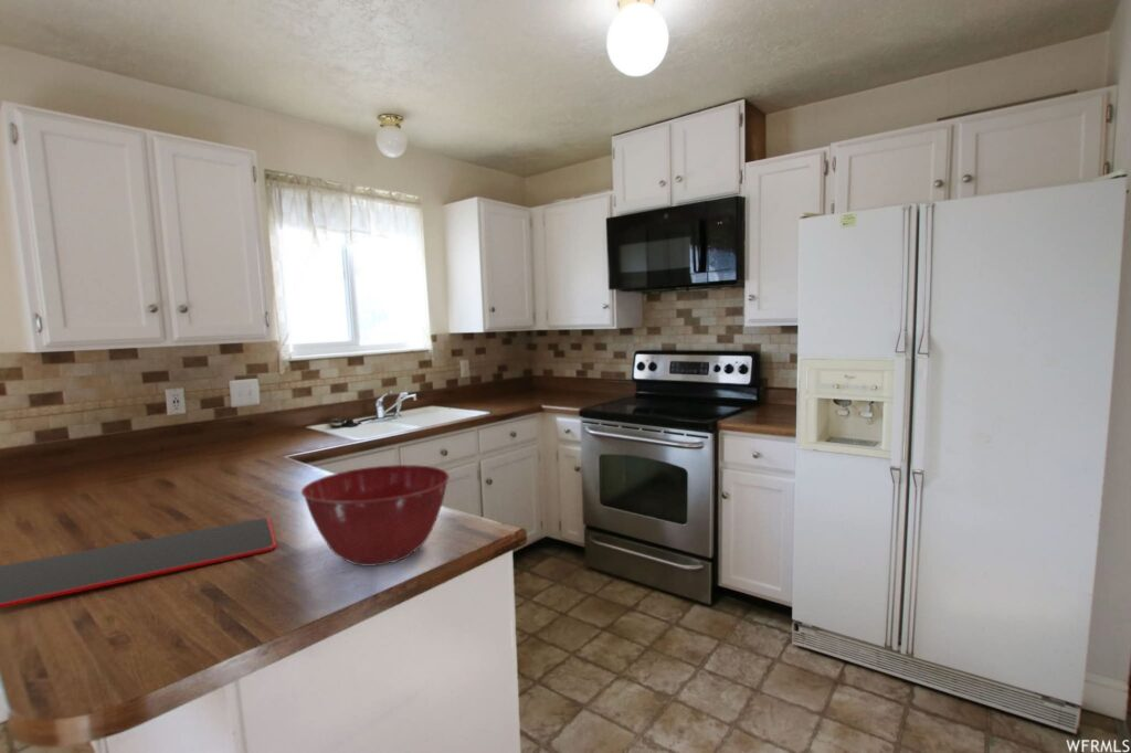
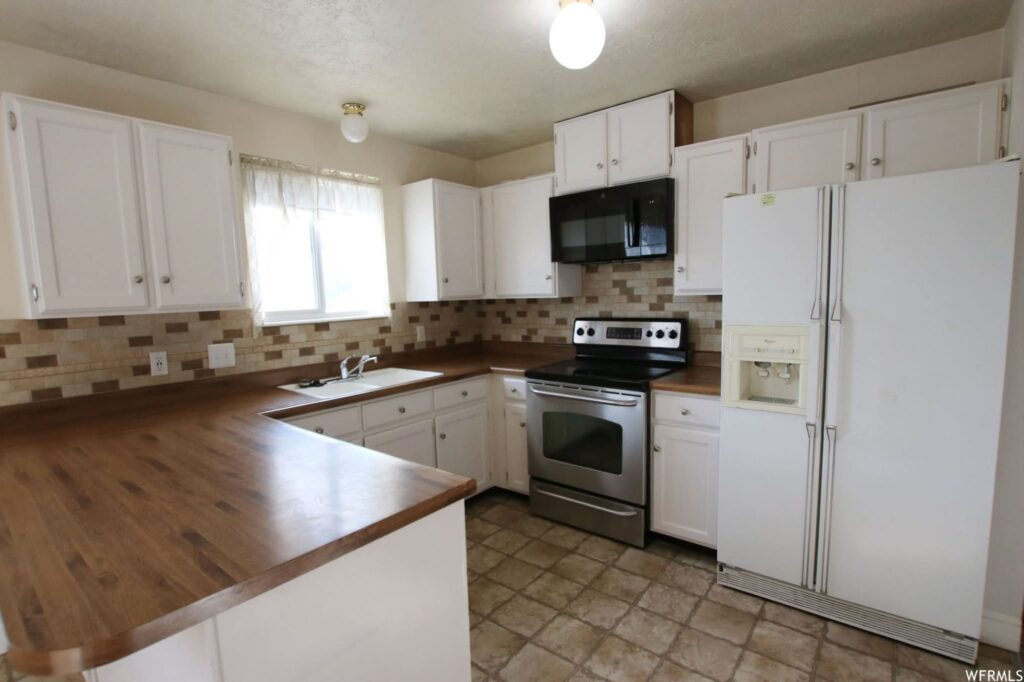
- mixing bowl (380, 516)
- cutting board (136, 559)
